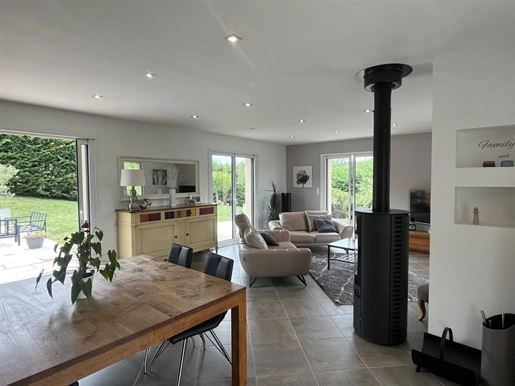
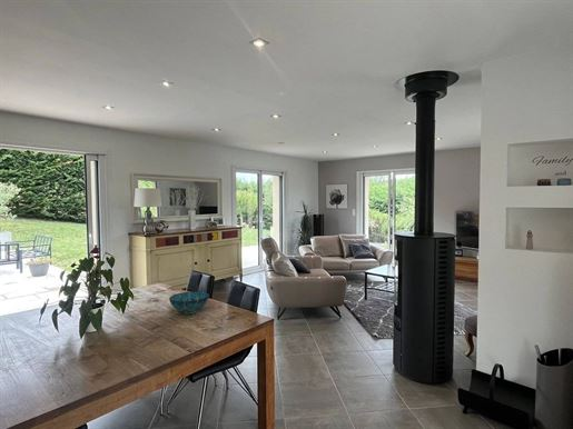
+ decorative bowl (189, 303)
